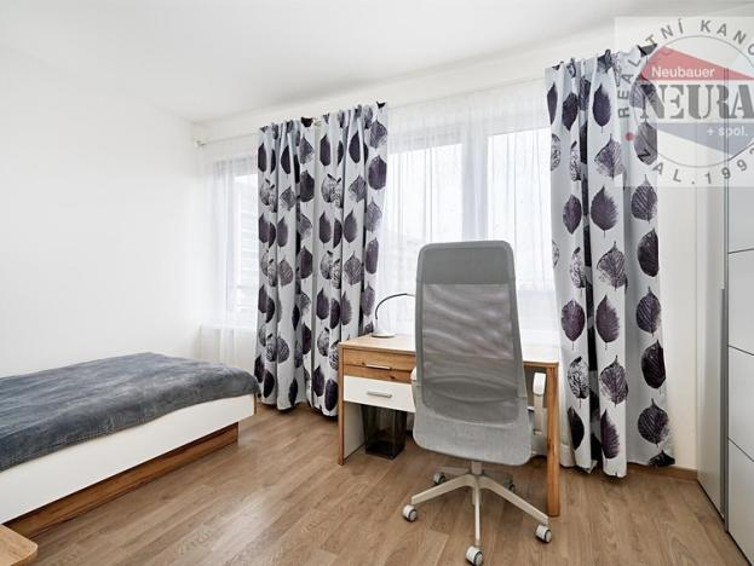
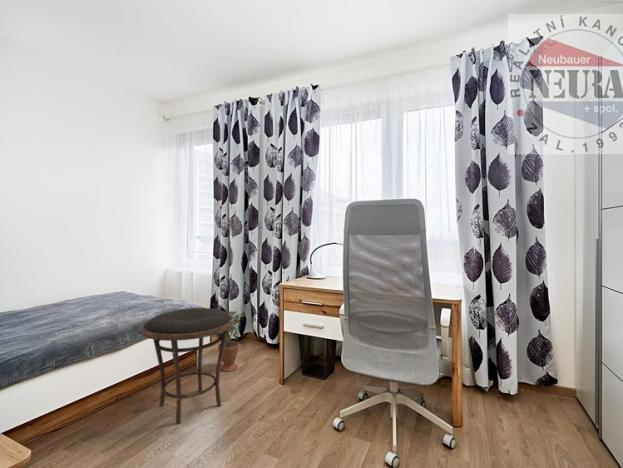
+ side table (198, 360)
+ potted plant (230, 337)
